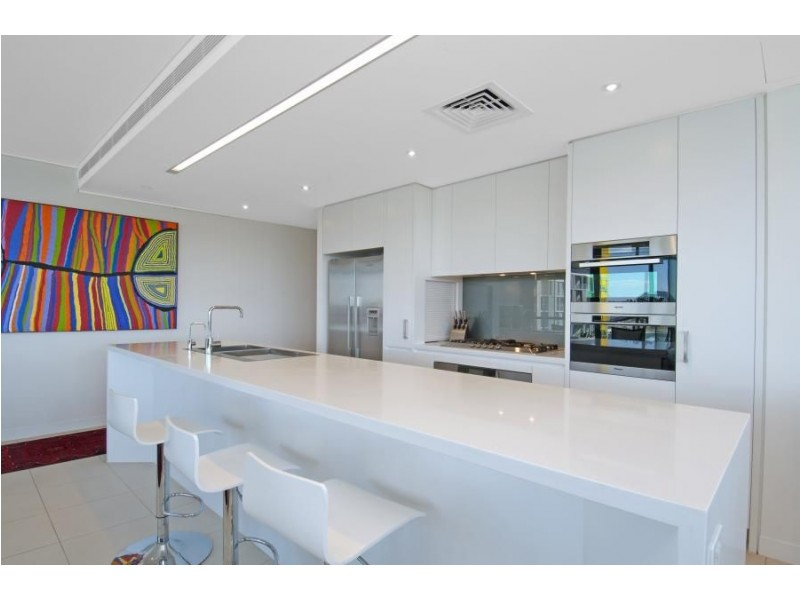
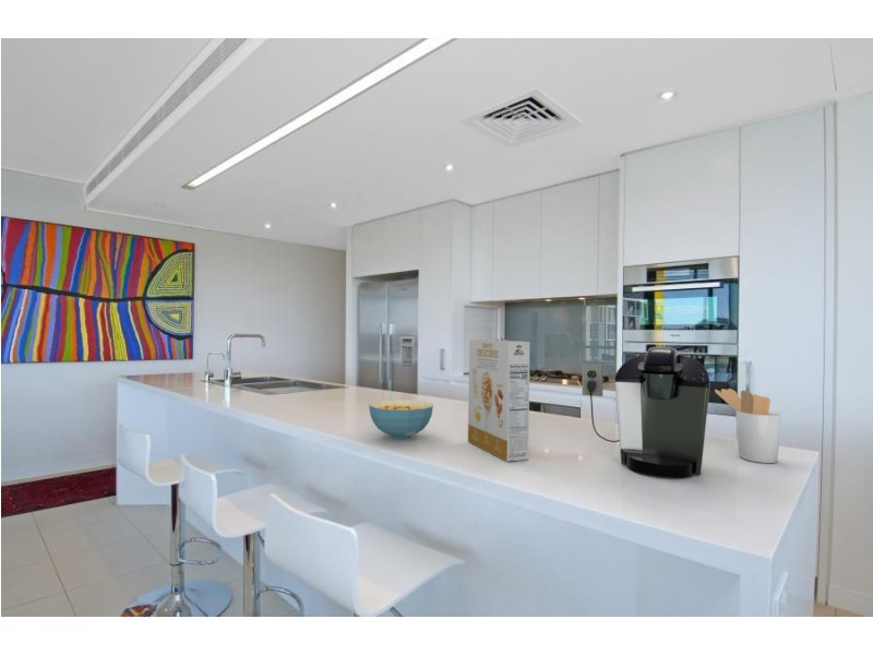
+ utensil holder (746, 421)
+ cereal bowl (400, 420)
+ cereal box (497, 394)
+ coffee maker (635, 404)
